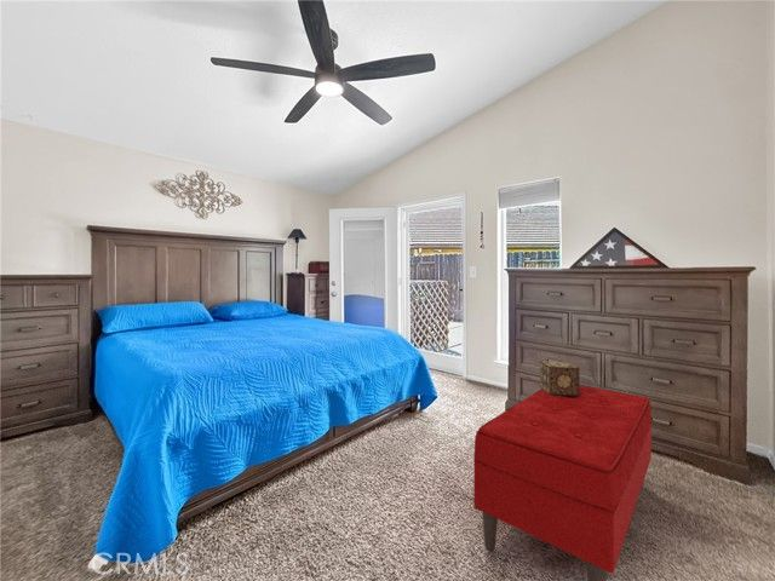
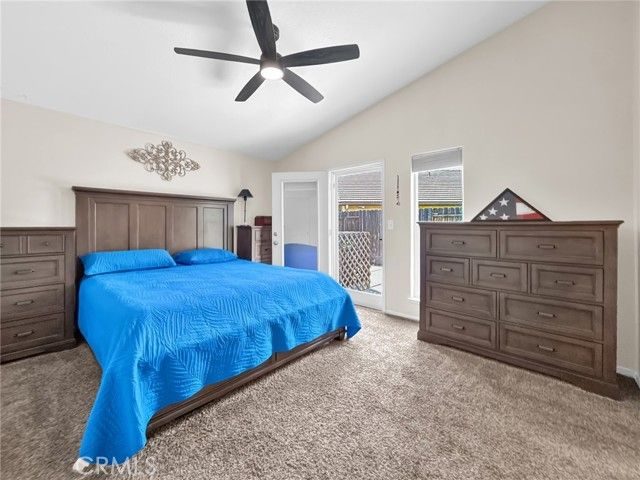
- decorative box (558, 376)
- bench (573, 461)
